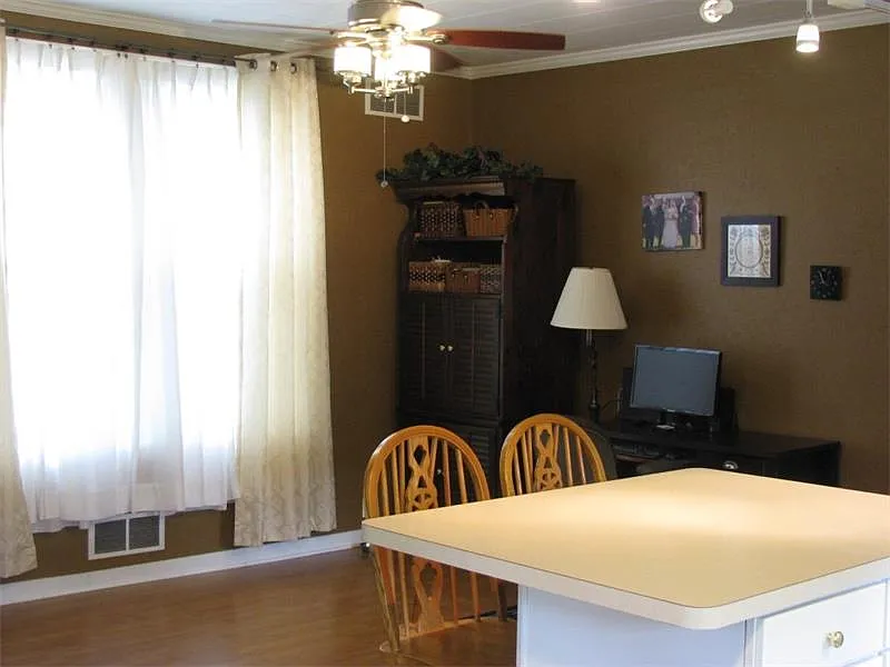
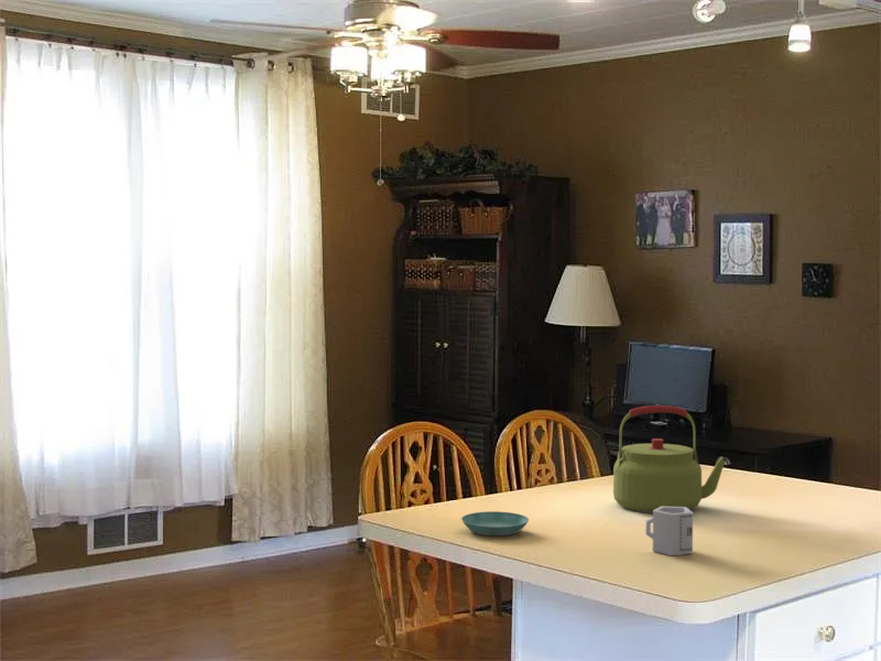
+ cup (668, 530)
+ saucer (494, 524)
+ kettle (670, 455)
